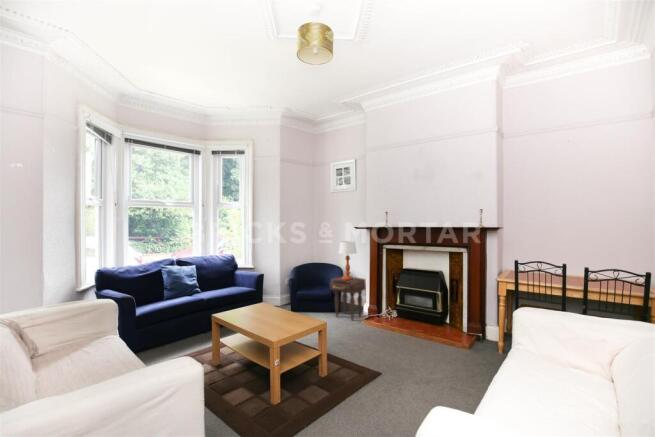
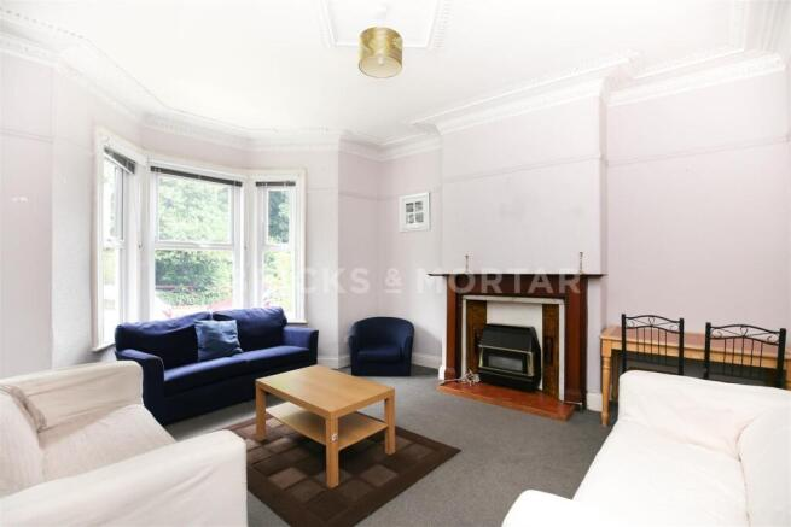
- table lamp (347, 260)
- nightstand (345, 298)
